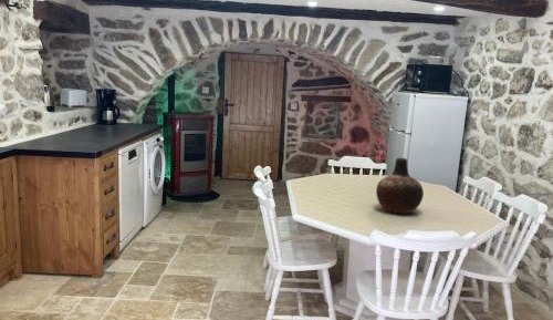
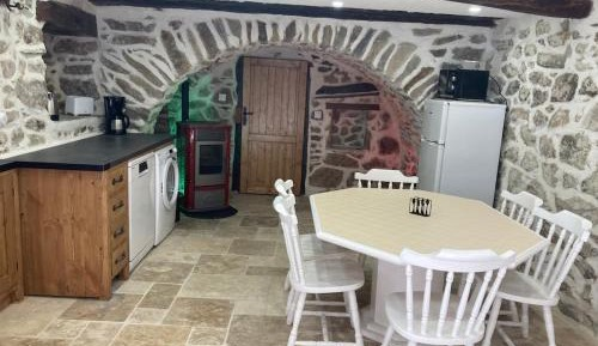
- vase (399, 184)
